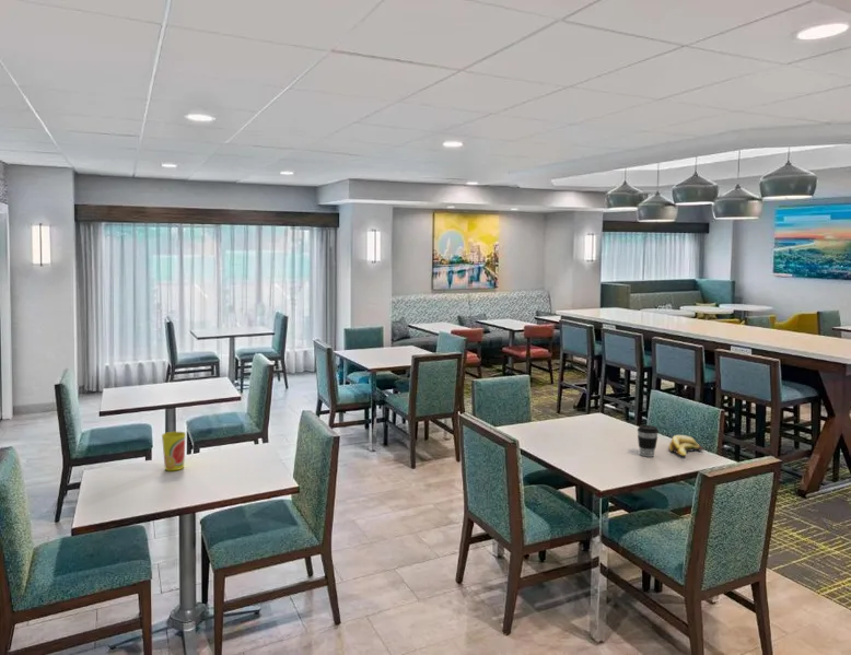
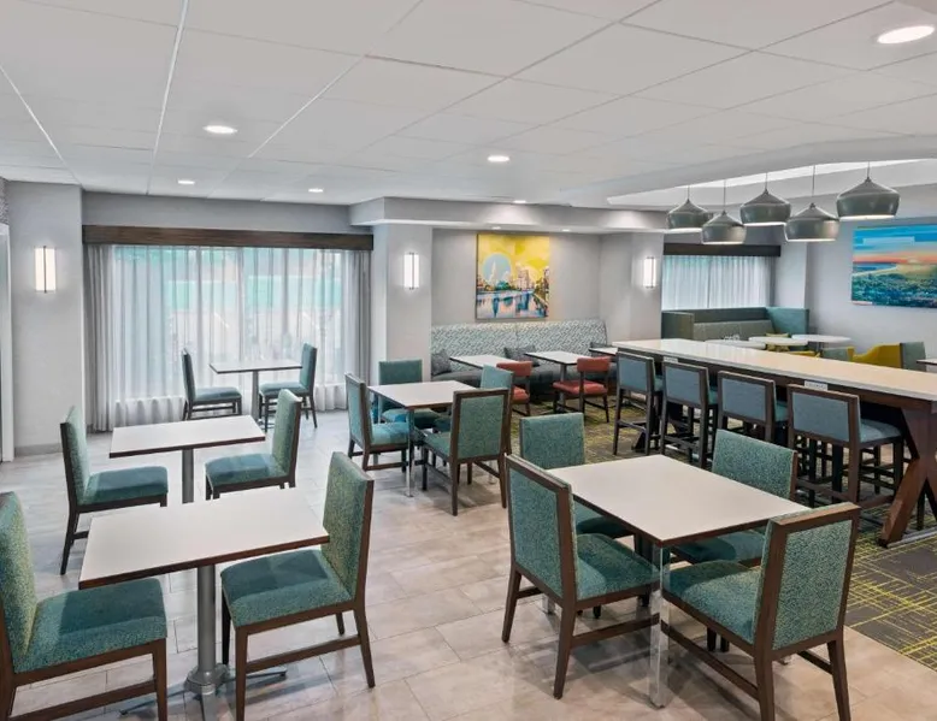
- cup (174, 451)
- banana (686, 444)
- coffee cup (646, 441)
